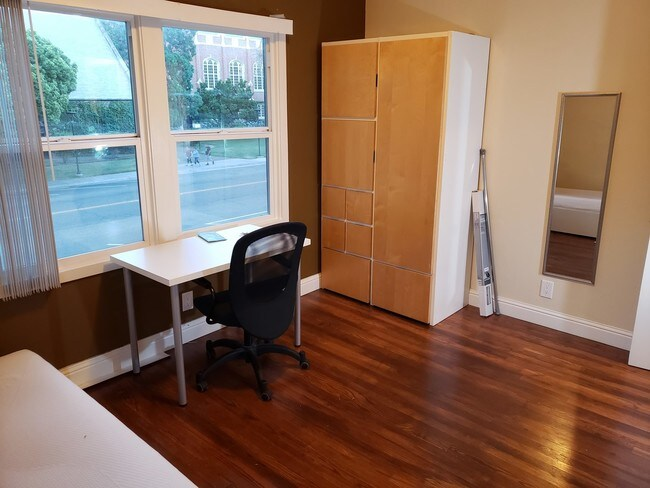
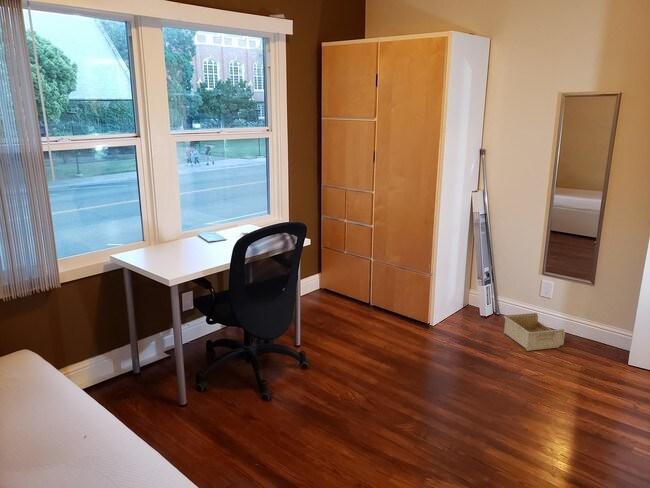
+ storage bin (533, 330)
